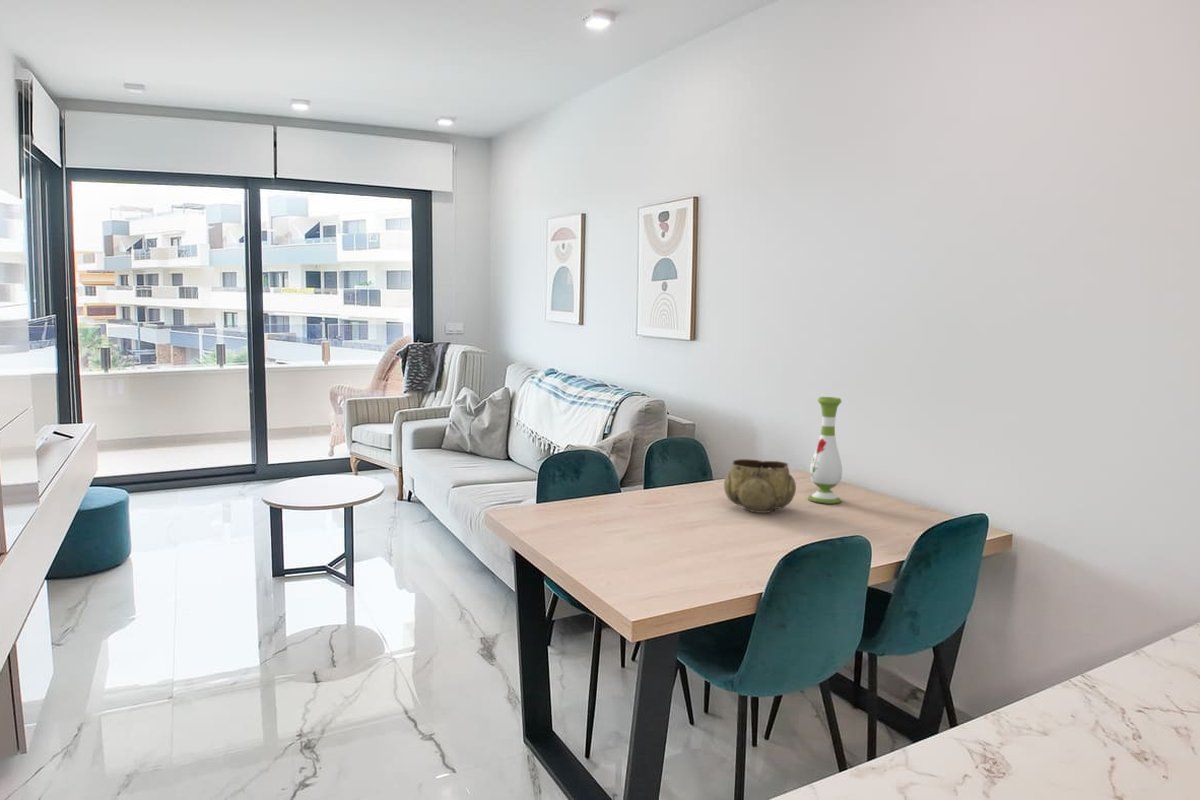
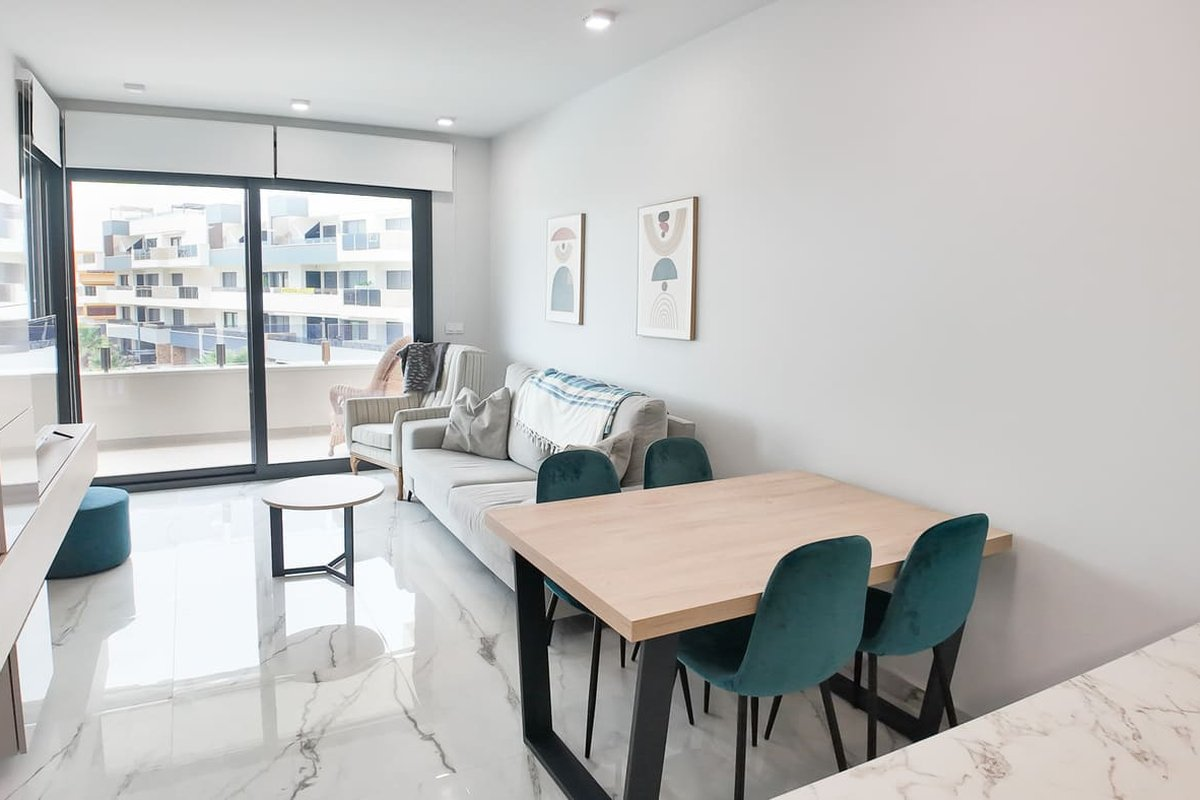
- vase (827, 449)
- decorative bowl (759, 486)
